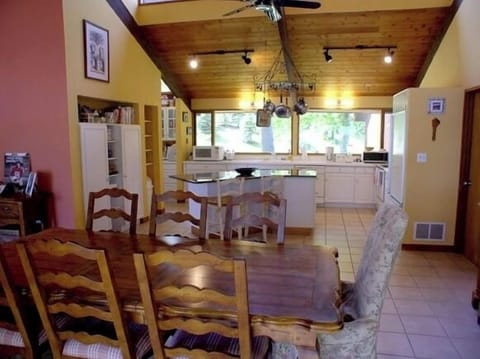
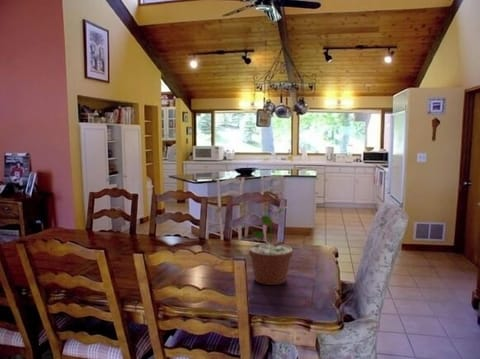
+ potted plant (270, 243)
